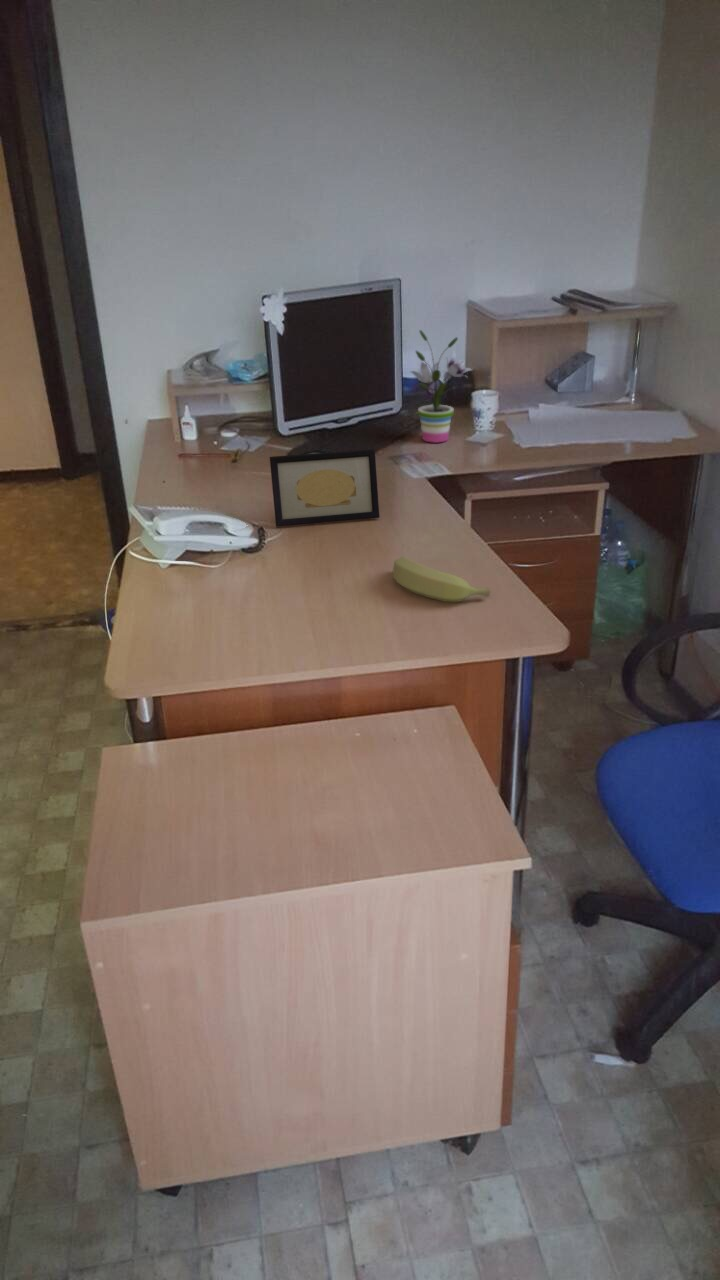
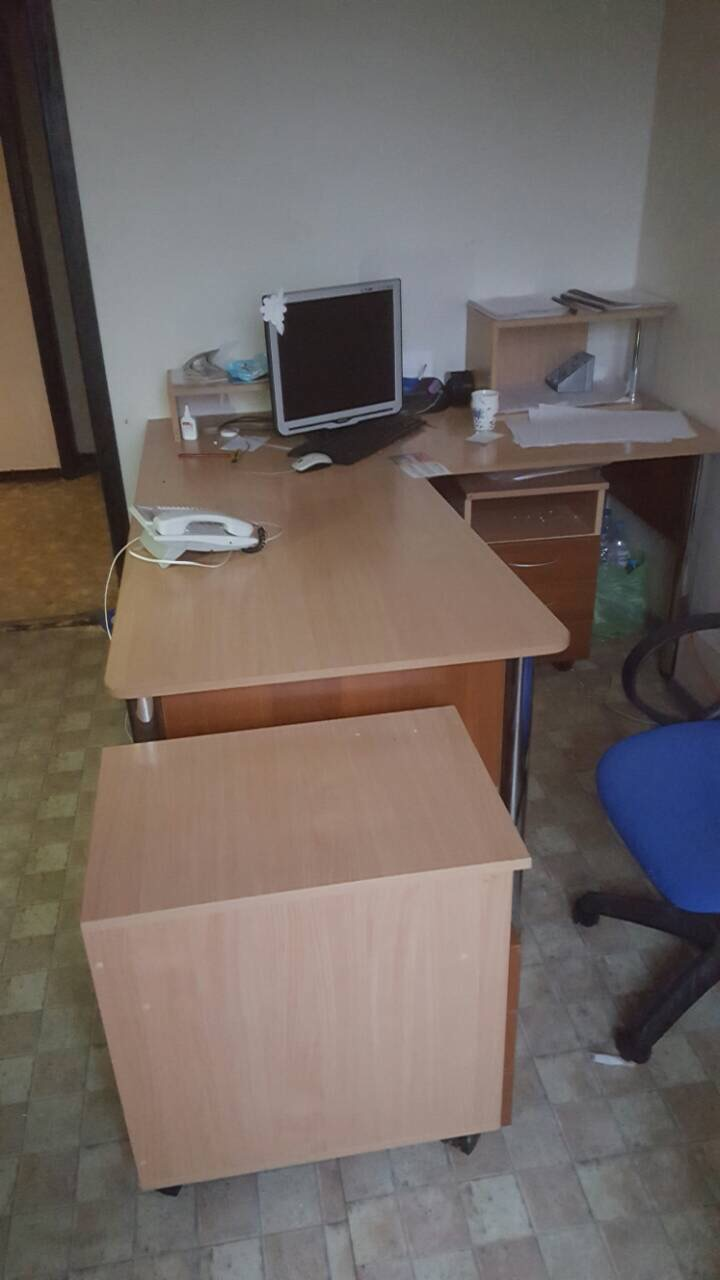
- potted plant (440, 383)
- picture frame (324, 485)
- banana (439, 575)
